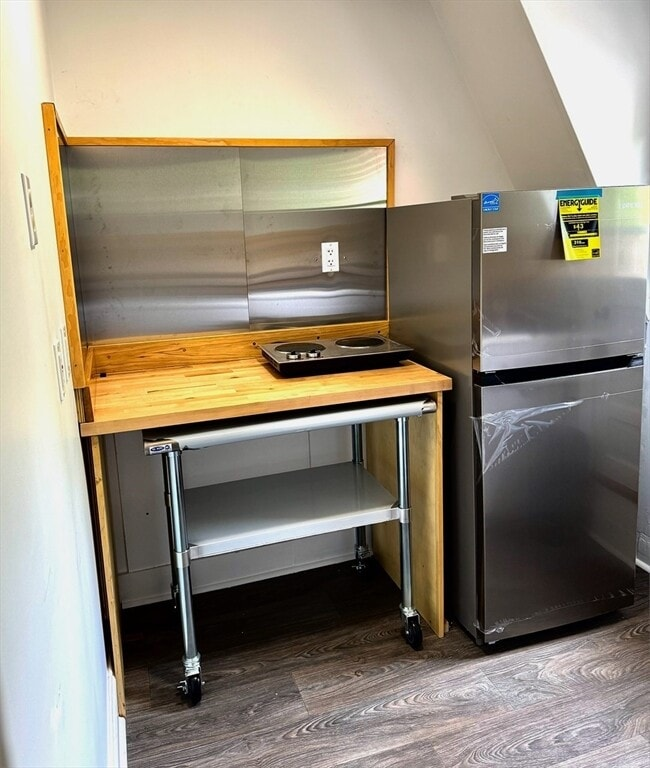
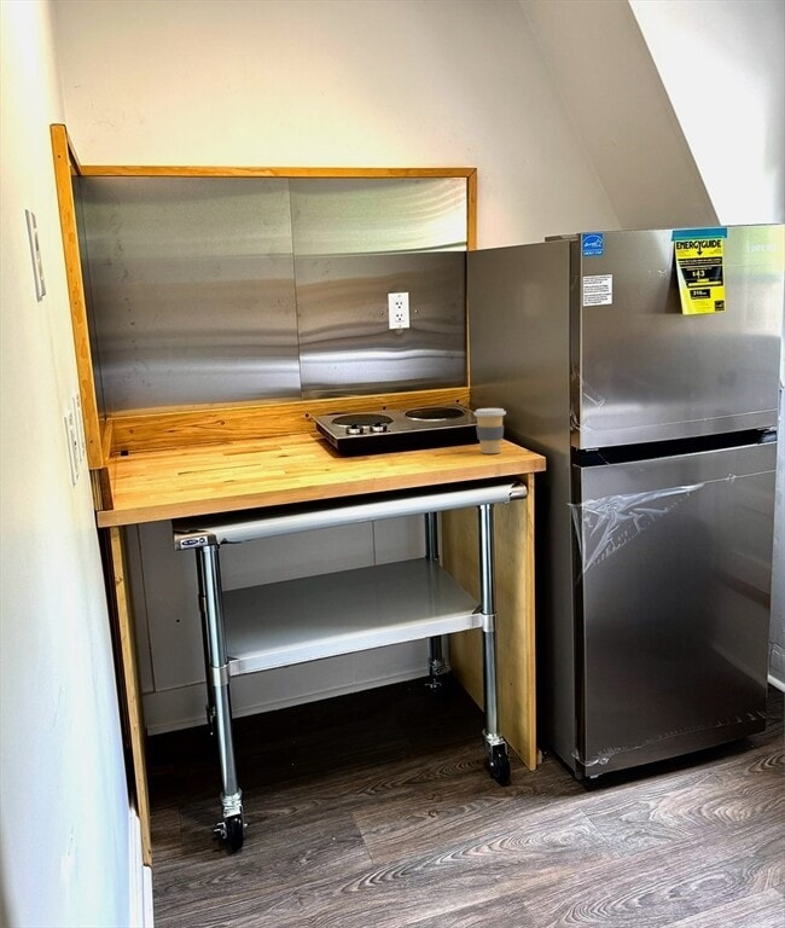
+ coffee cup (490, 430)
